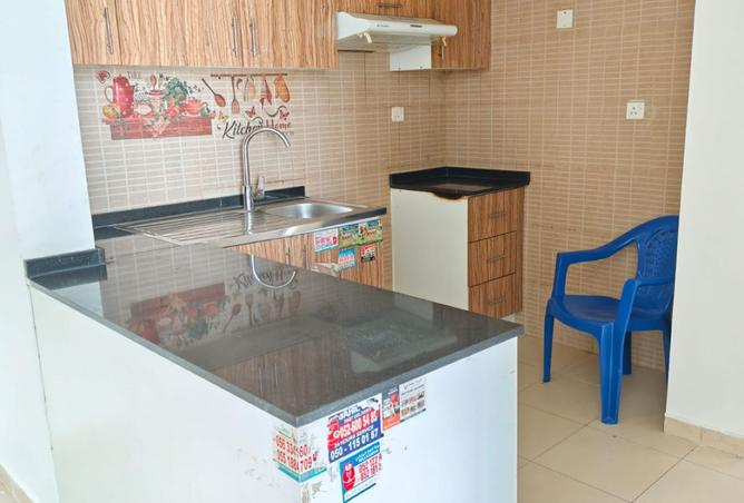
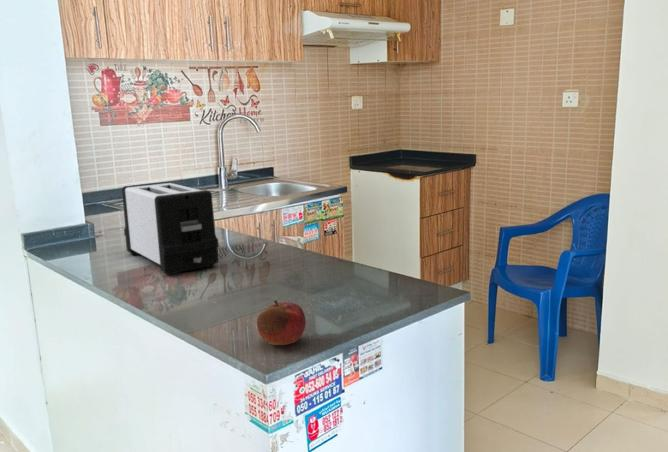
+ fruit (281, 322)
+ toaster (168, 224)
